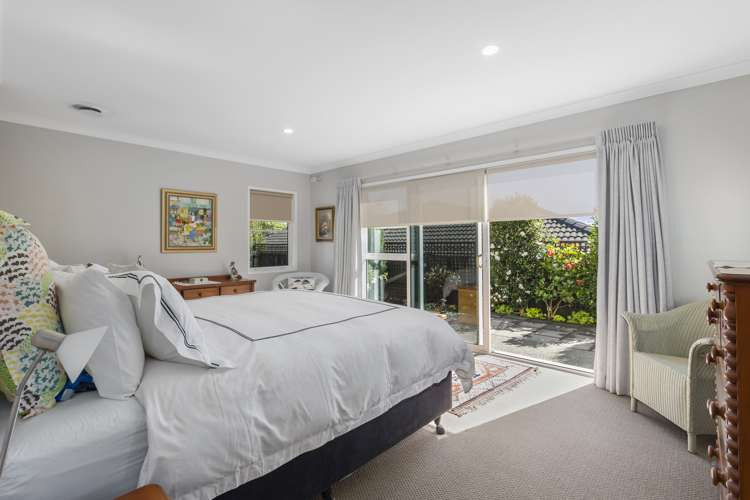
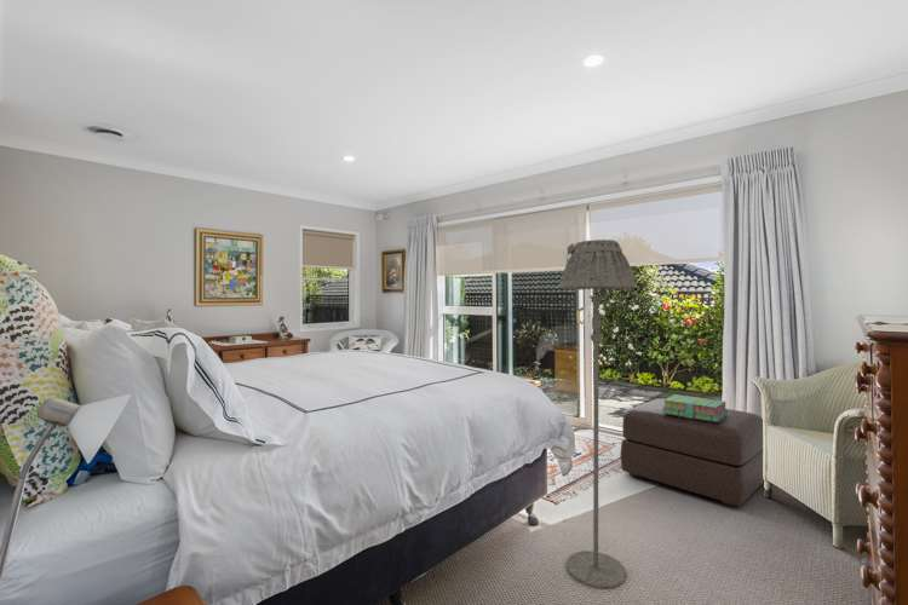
+ ottoman (691, 444)
+ stack of books (694, 407)
+ floor lamp (596, 407)
